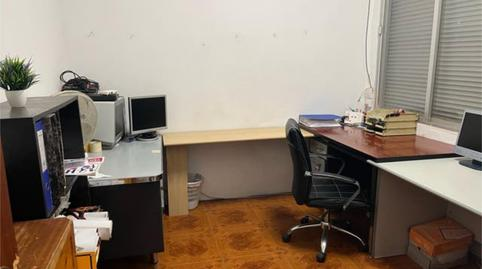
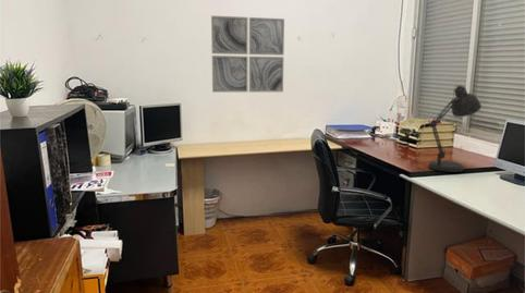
+ desk lamp (454, 115)
+ wall art (249, 53)
